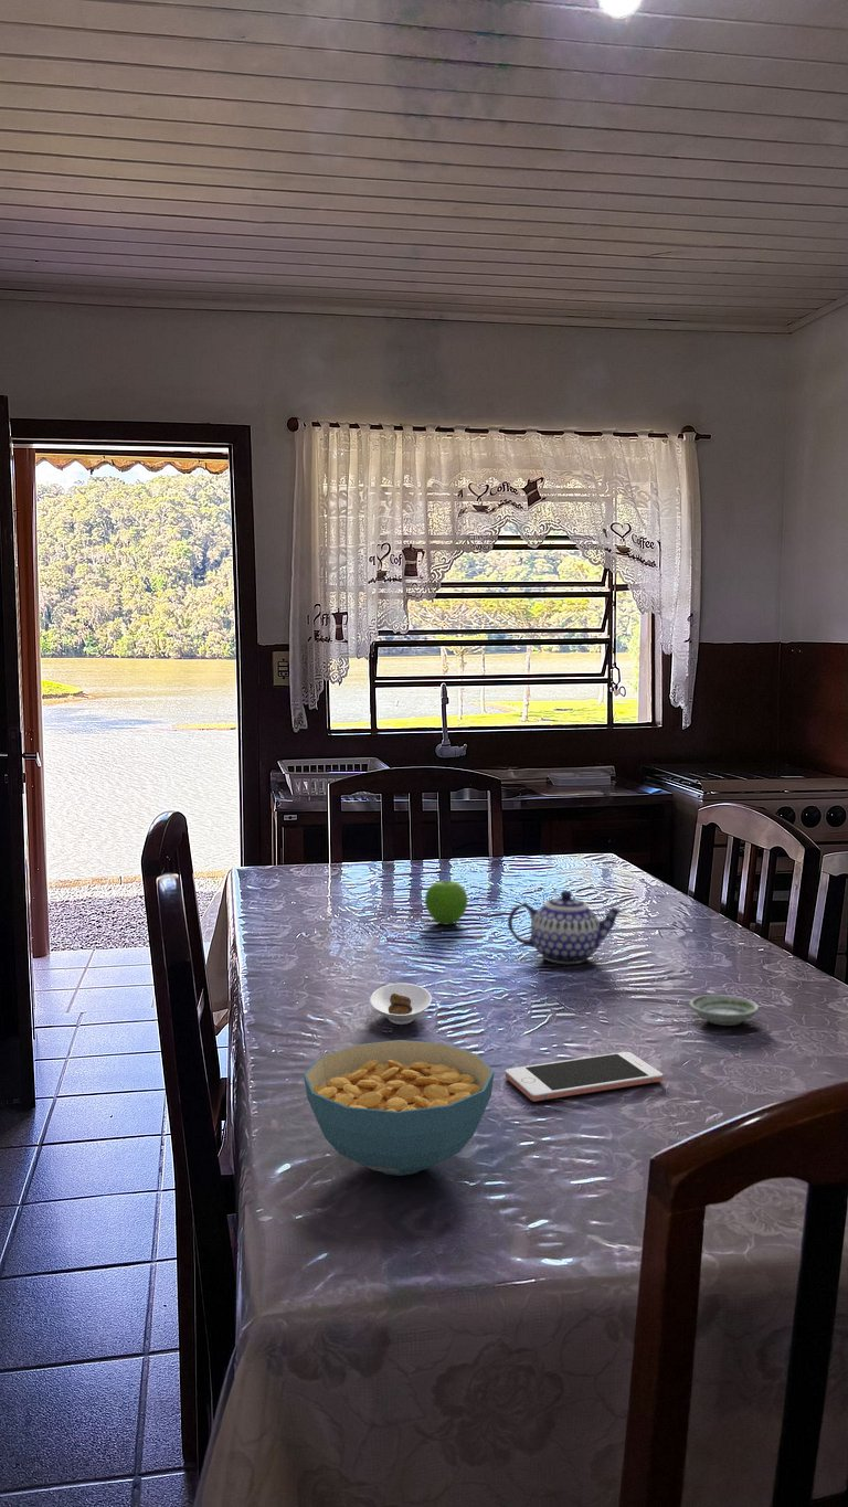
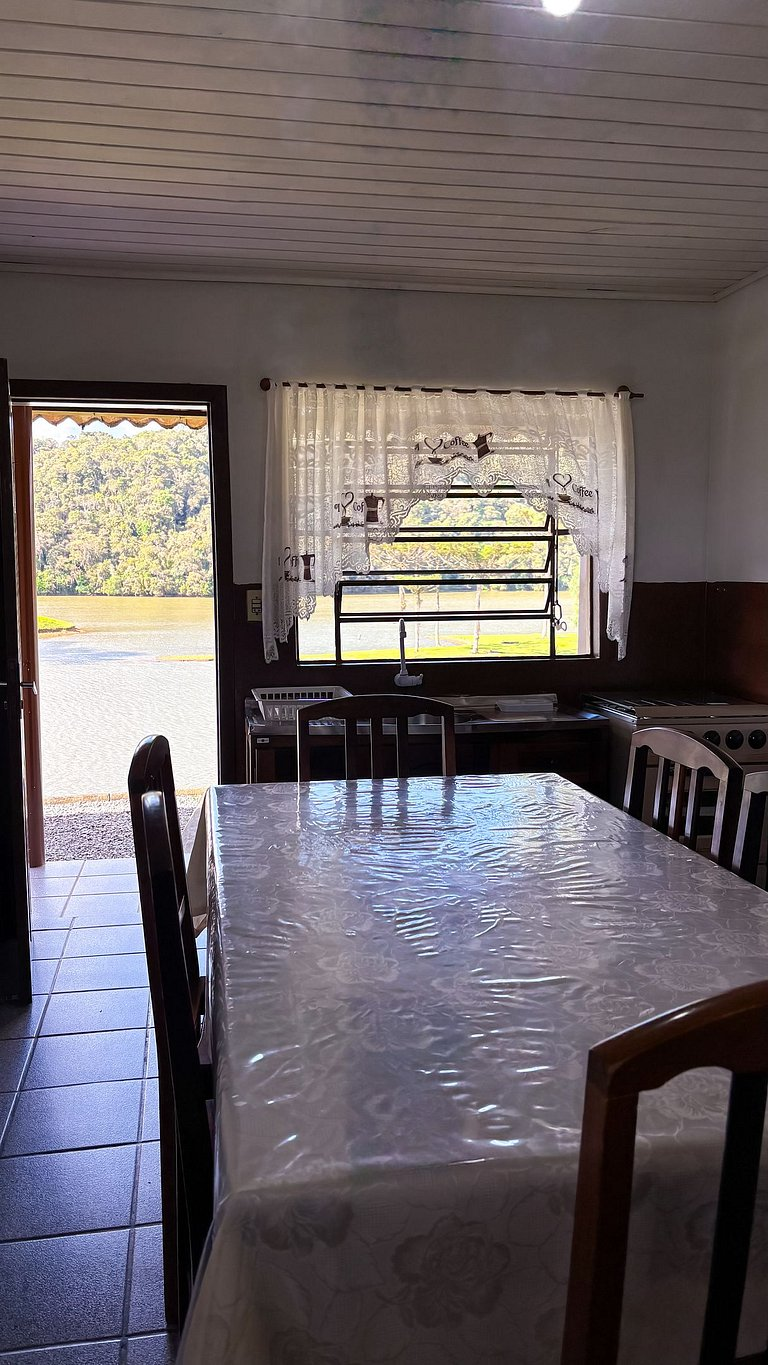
- cereal bowl (399, 1117)
- saucer (401, 1005)
- teapot (565, 924)
- saucer (723, 1011)
- cell phone (583, 1075)
- fruit (446, 902)
